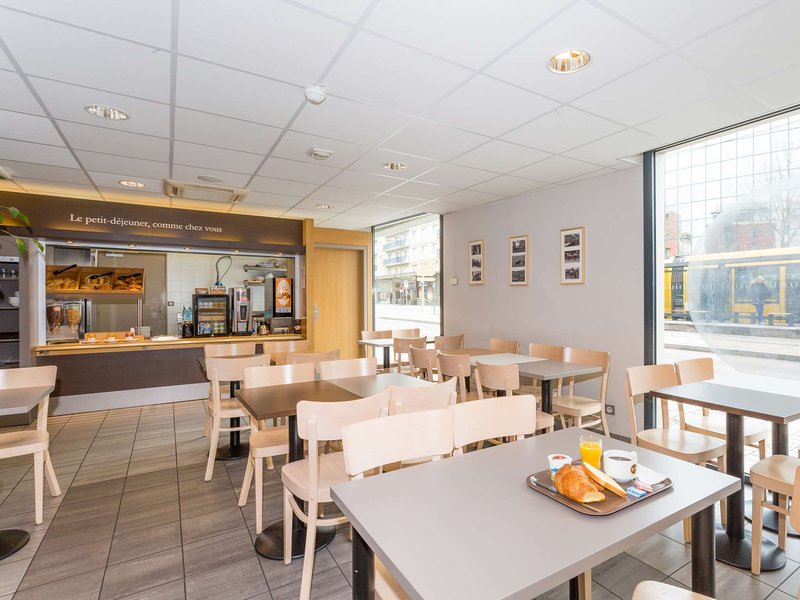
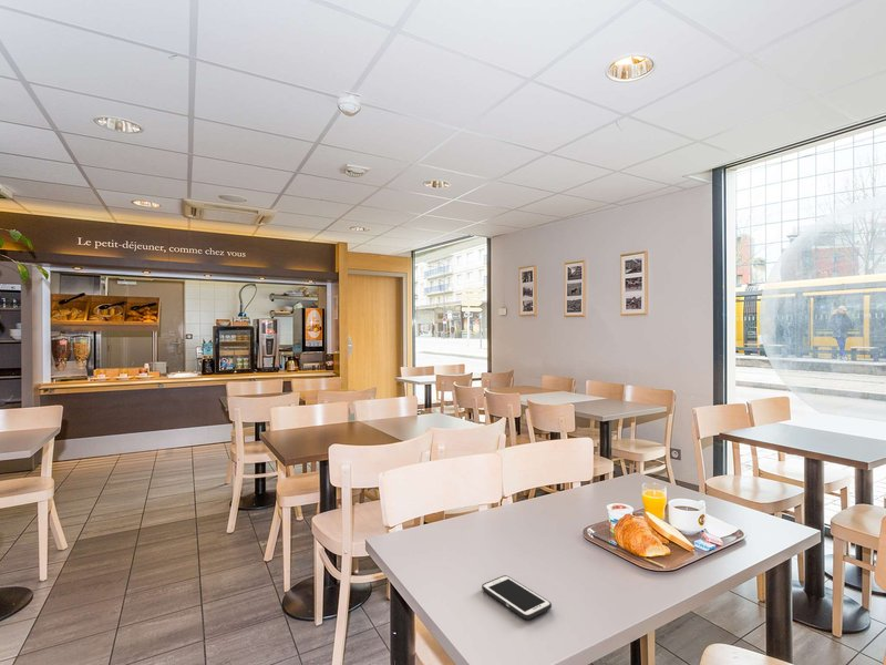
+ cell phone (515, 595)
